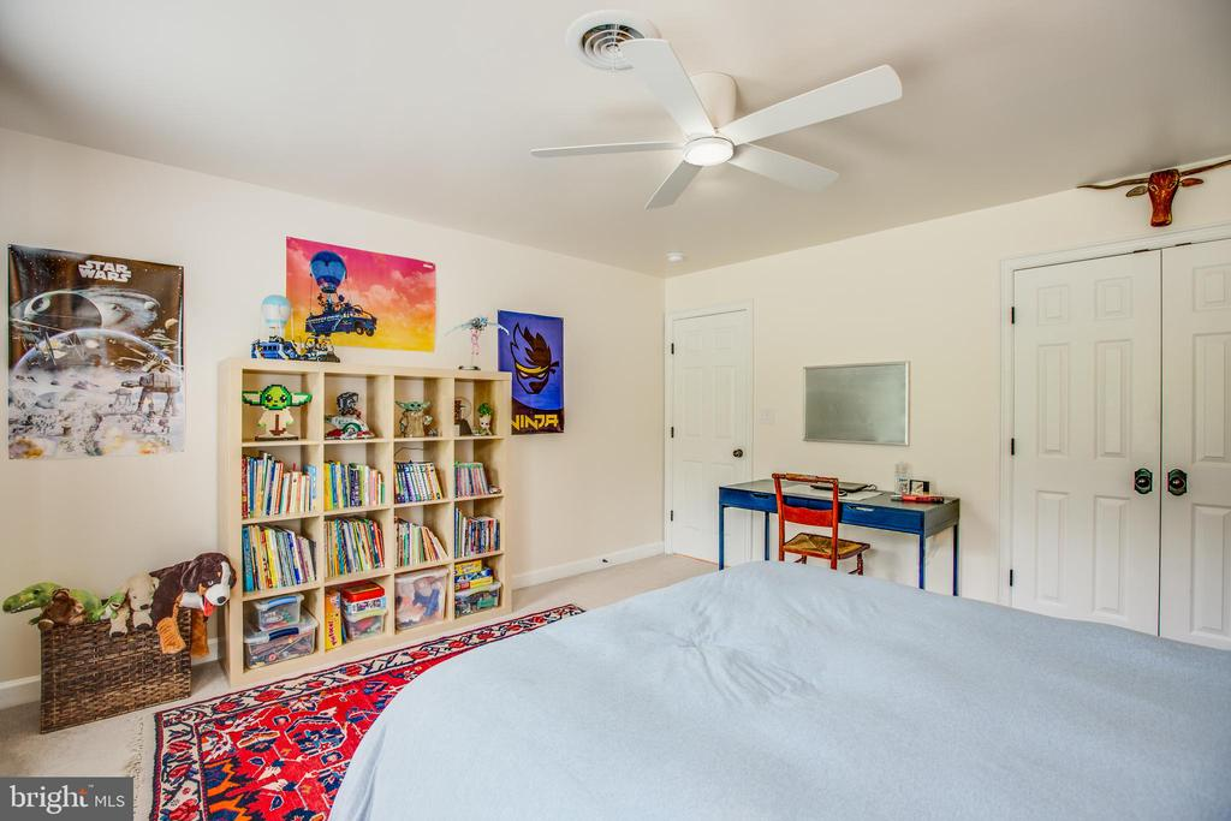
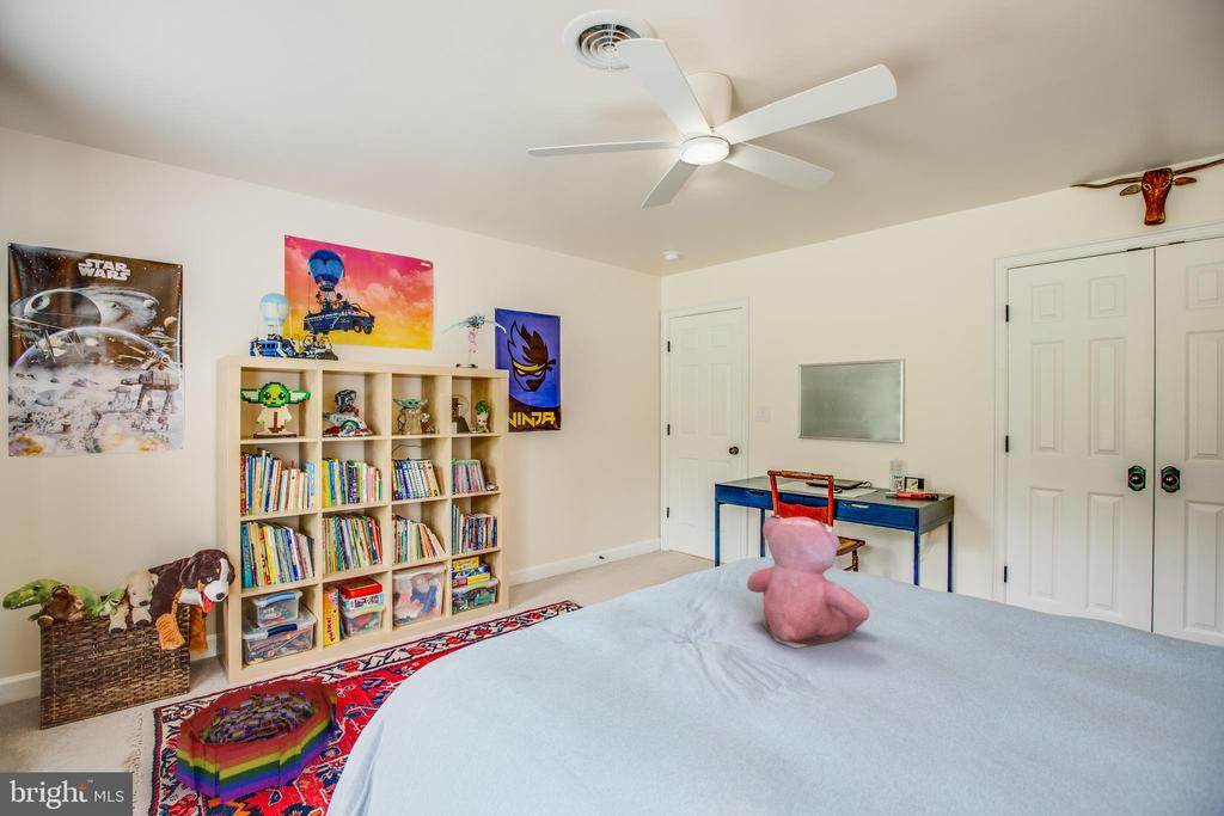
+ teddy bear (807, 571)
+ storage bin (262, 730)
